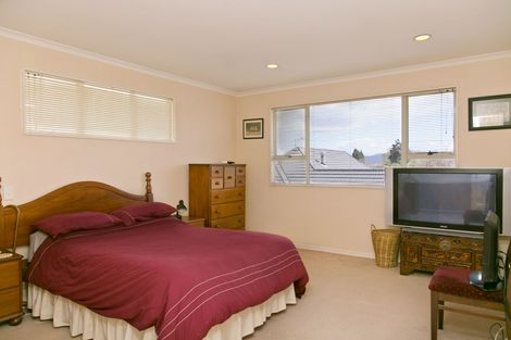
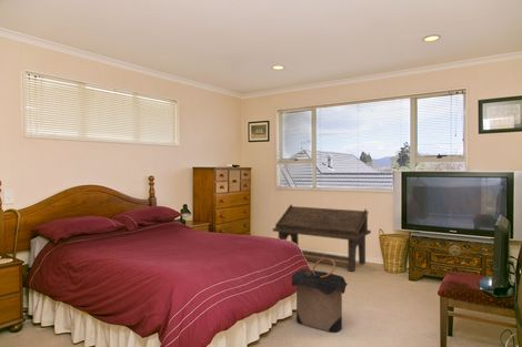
+ bench (320, 234)
+ laundry hamper (317, 292)
